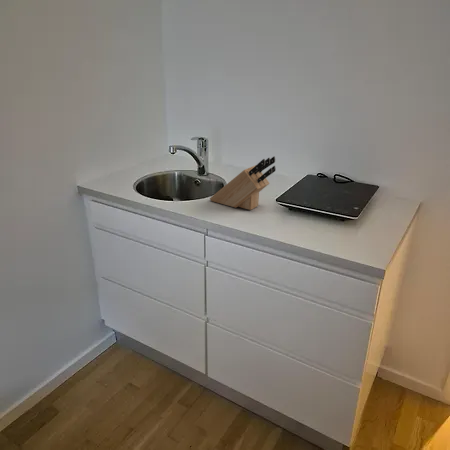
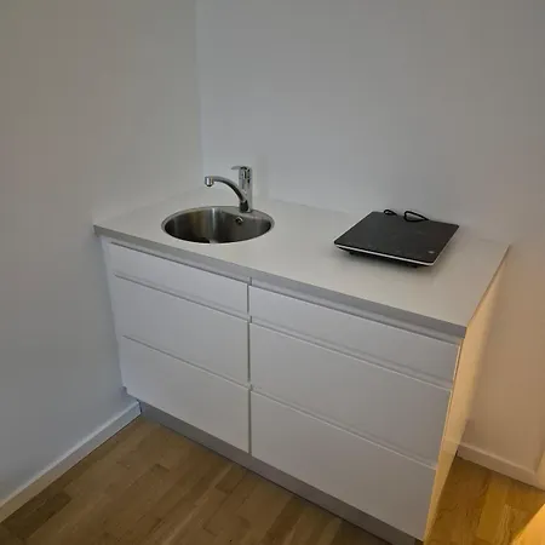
- knife block (243, 179)
